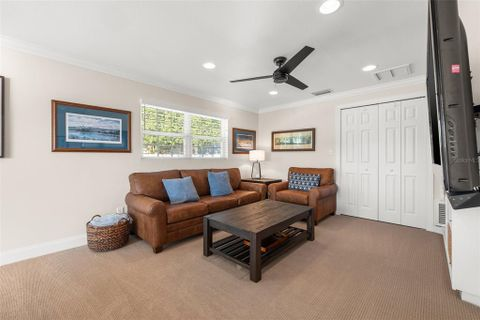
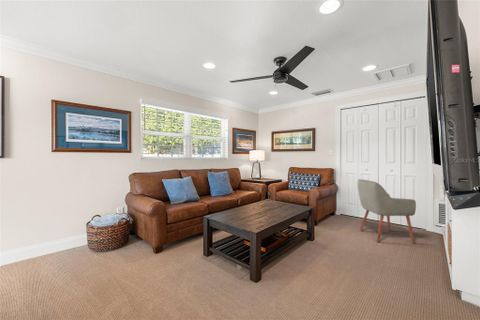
+ chair (382, 207)
